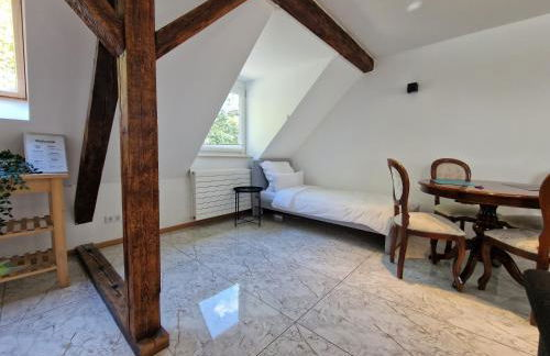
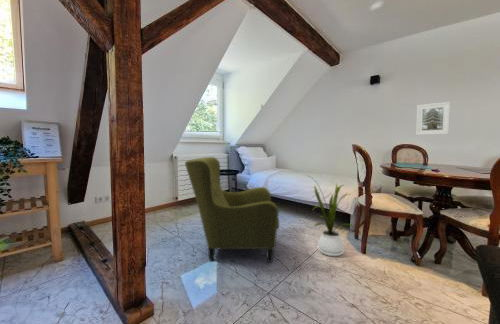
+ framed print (432, 119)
+ armchair (233, 203)
+ house plant (328, 214)
